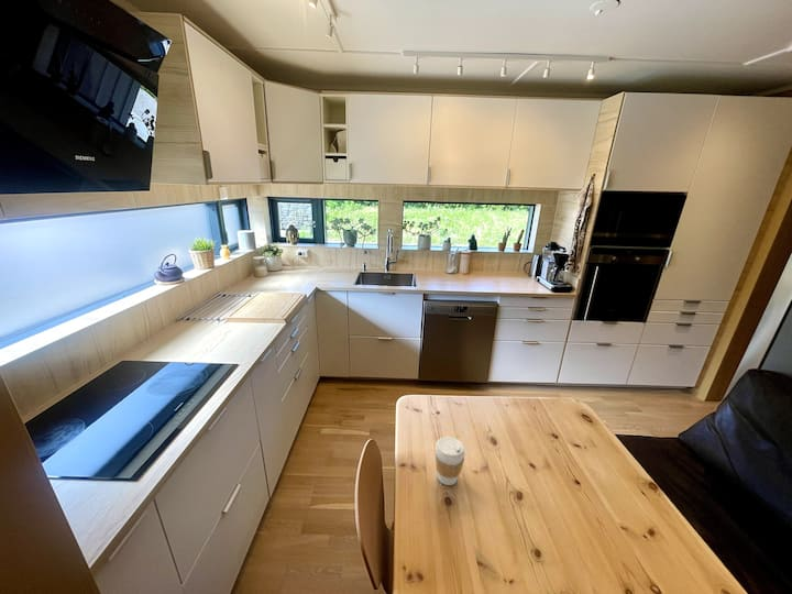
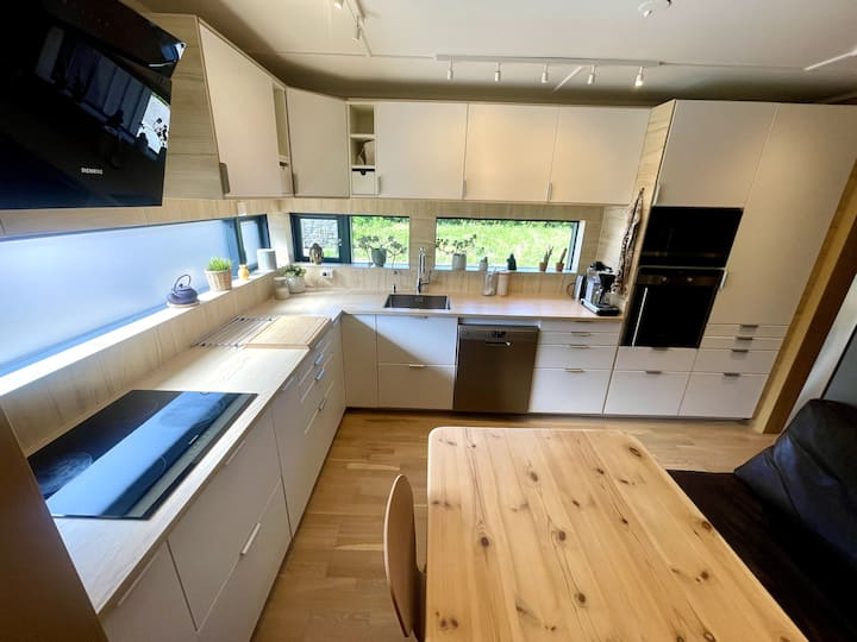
- coffee cup (449, 460)
